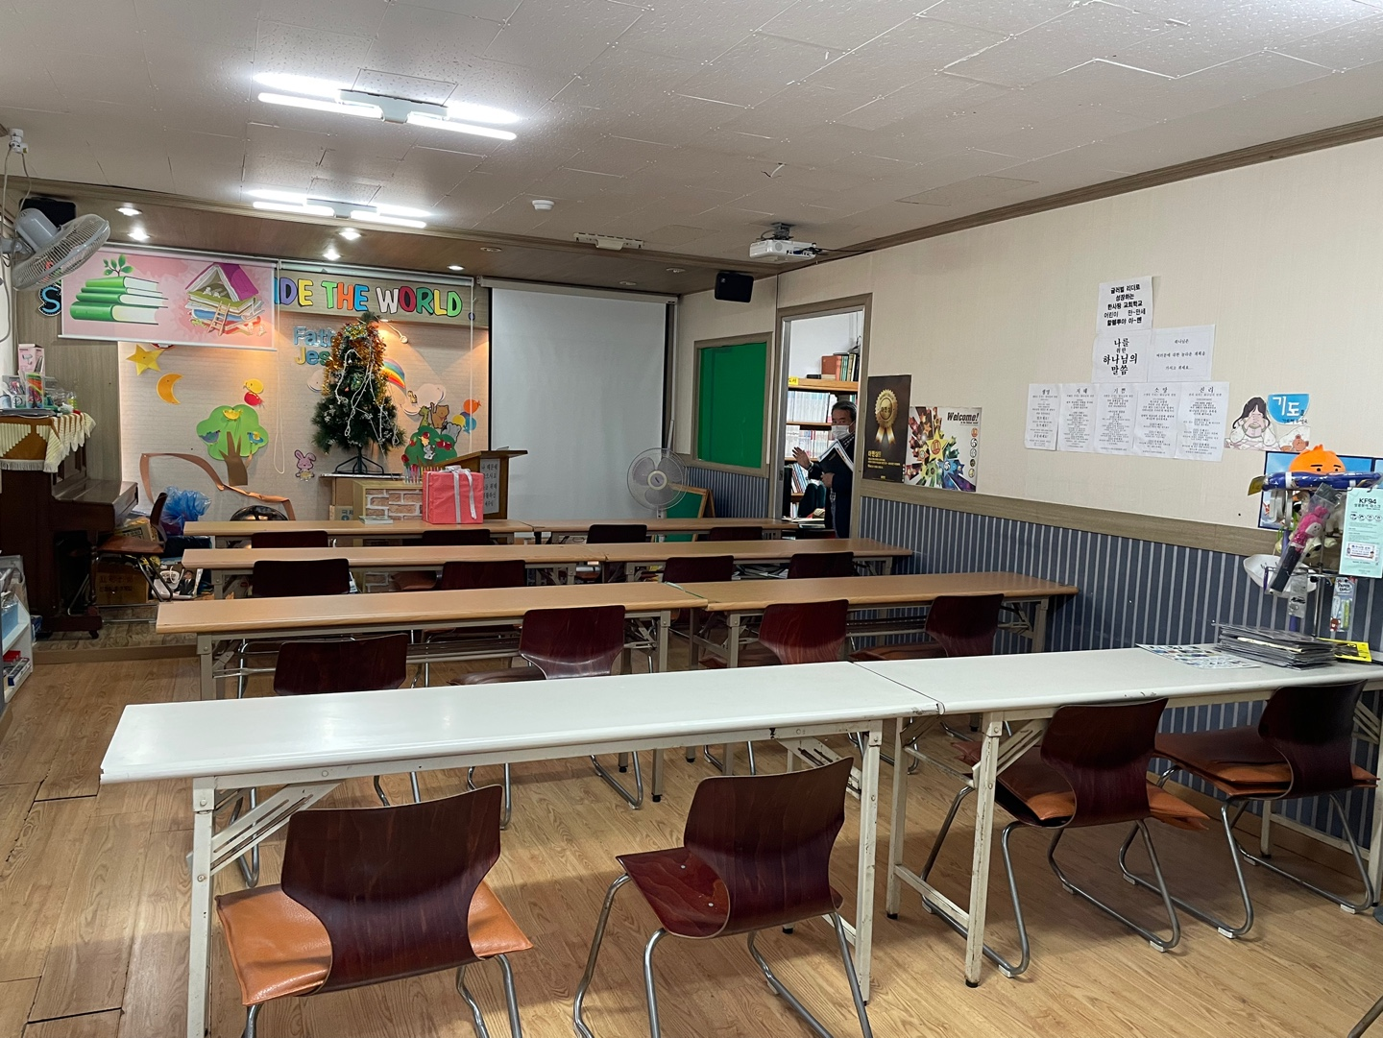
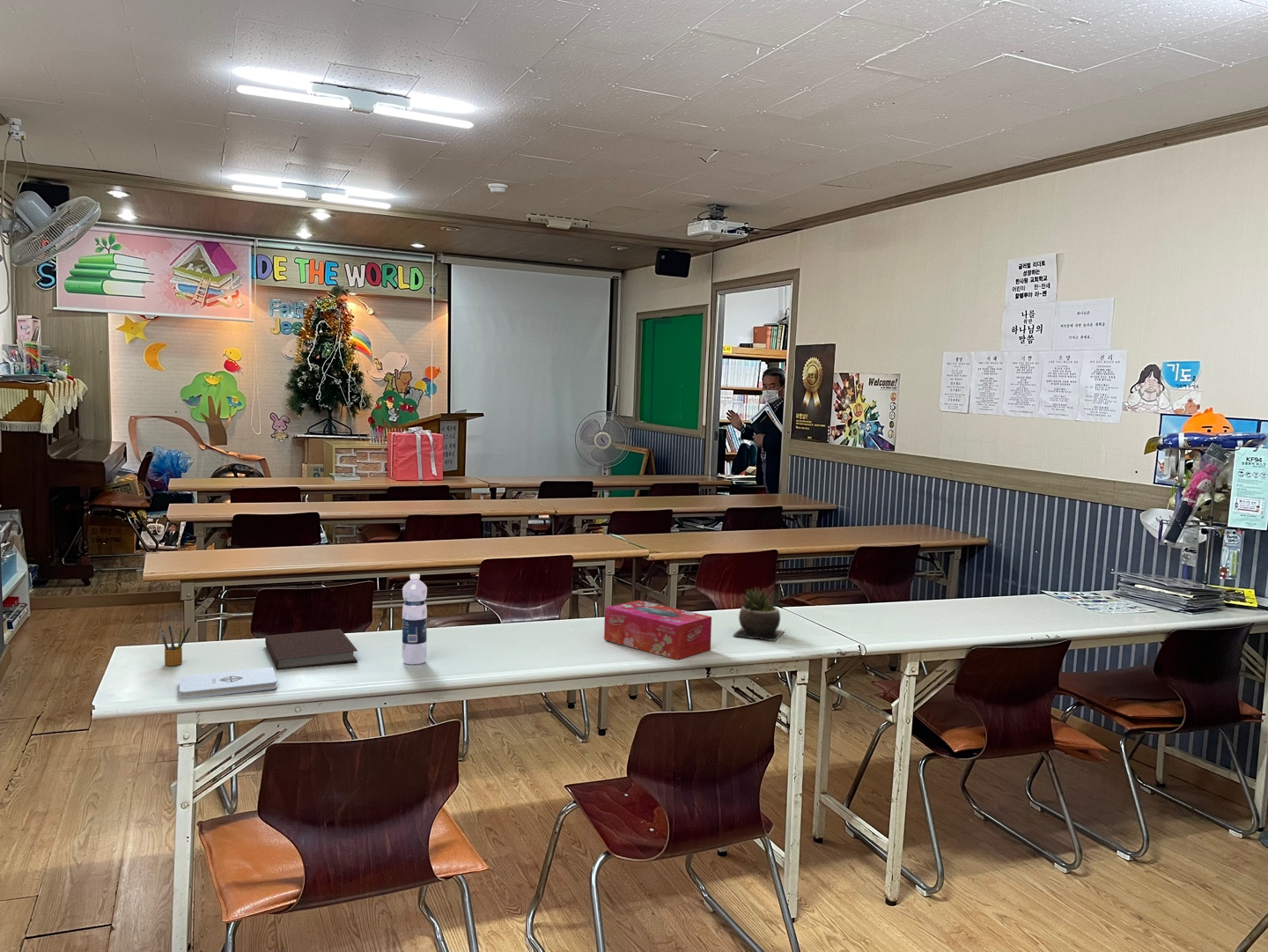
+ succulent plant (759, 610)
+ notebook (310, 648)
+ water bottle (414, 618)
+ tissue box (657, 628)
+ pencil box (173, 644)
+ notepad (228, 683)
